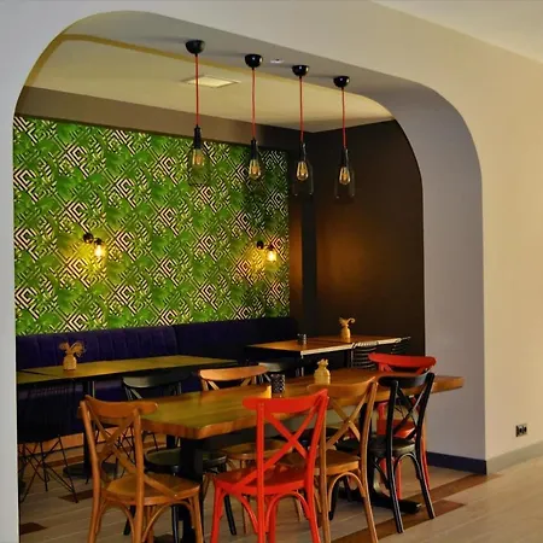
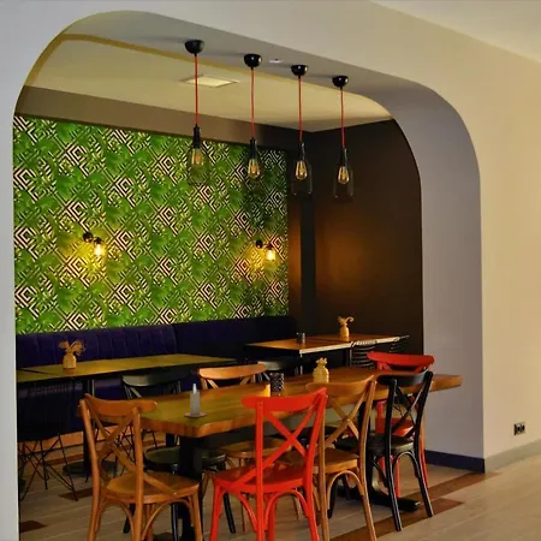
+ candle (195, 399)
